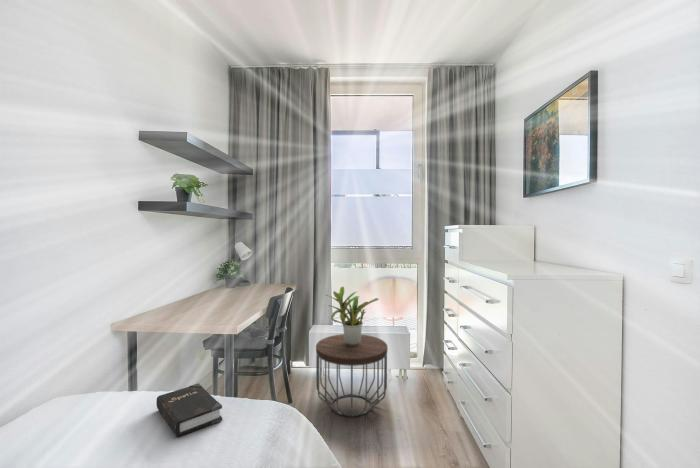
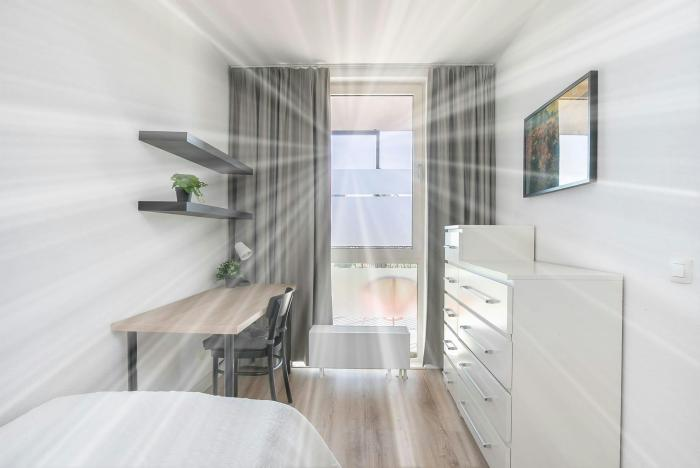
- side table (351, 375)
- hardback book (188, 407)
- potted plant (347, 315)
